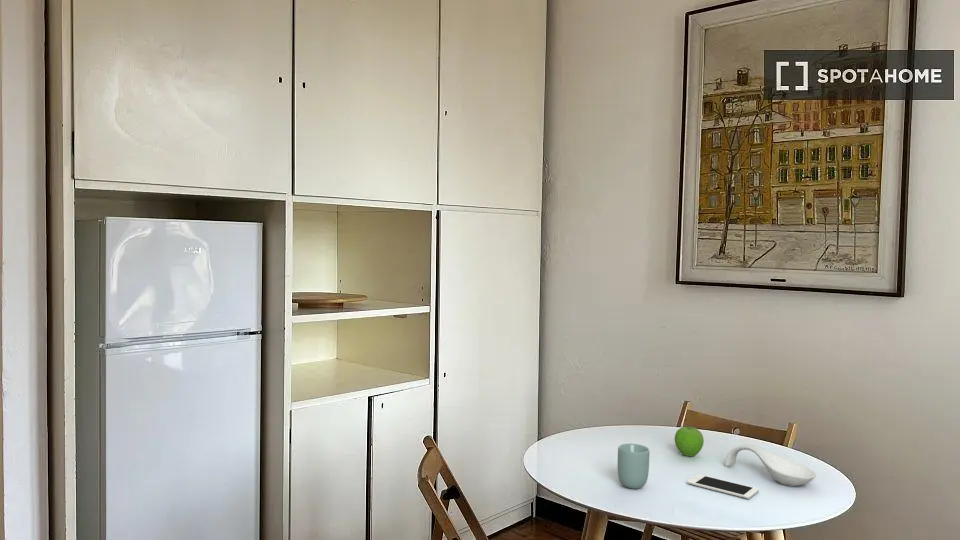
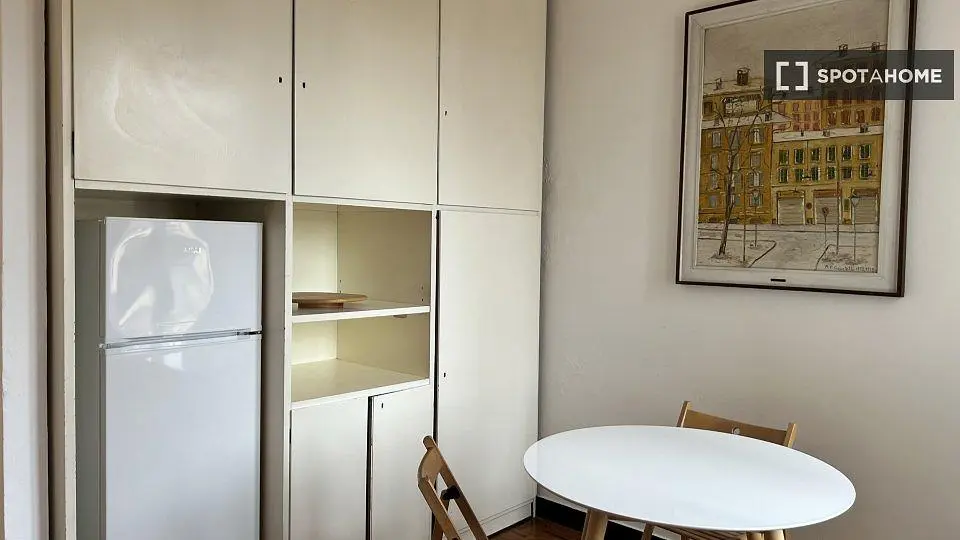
- cell phone (722, 486)
- fruit (688, 441)
- cup (633, 467)
- spoon rest (769, 463)
